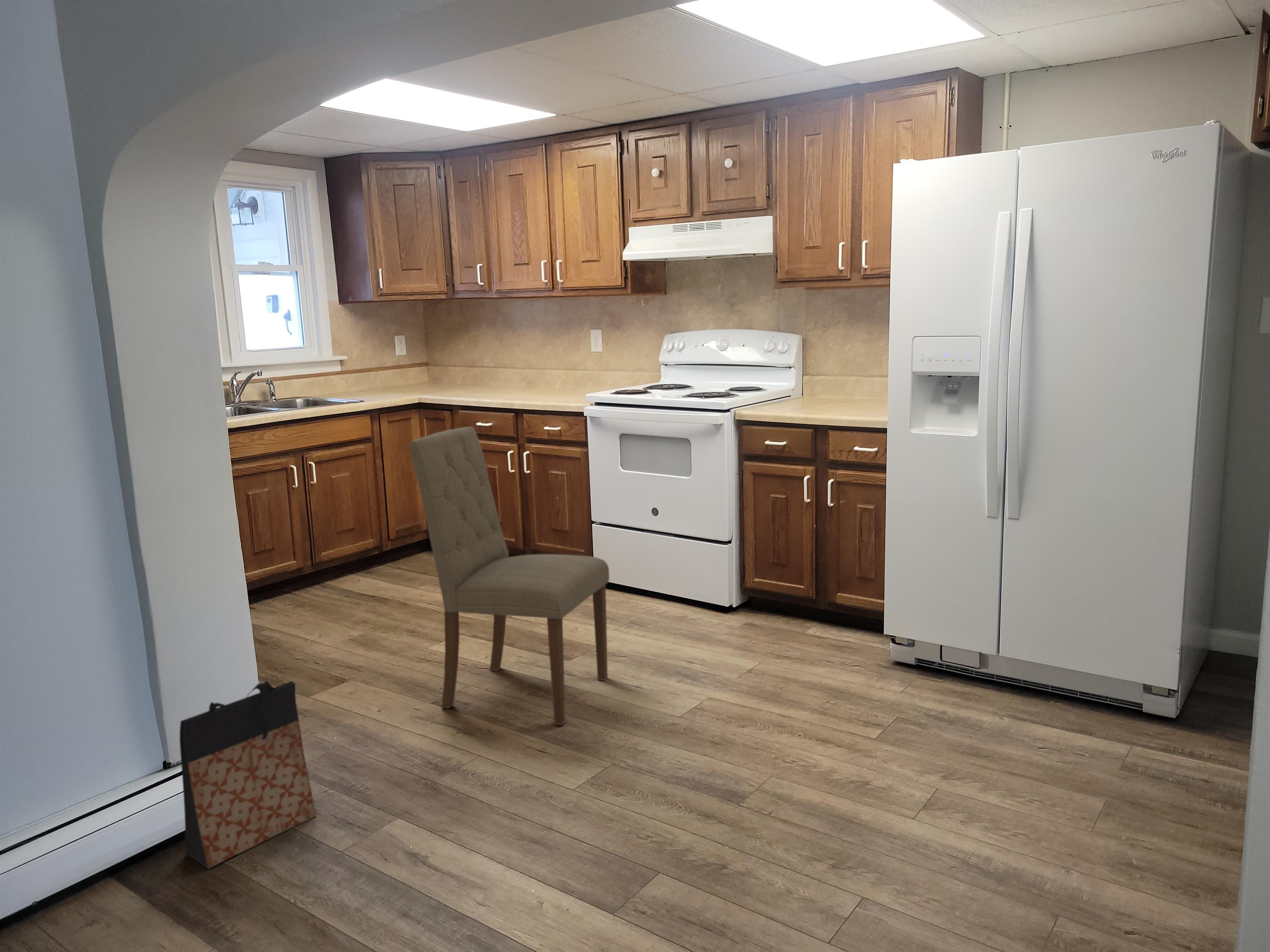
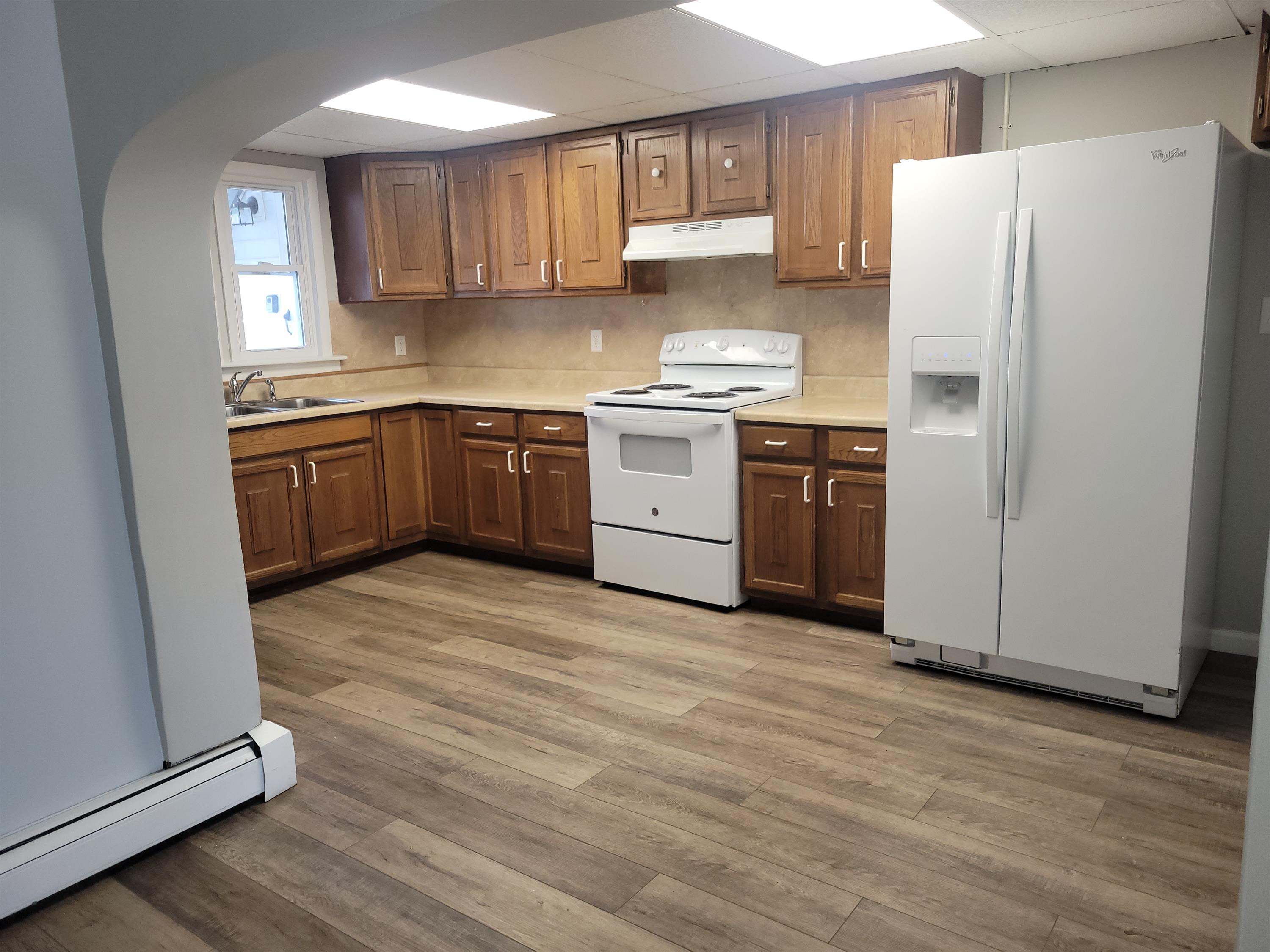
- bag (246, 762)
- dining chair (514, 565)
